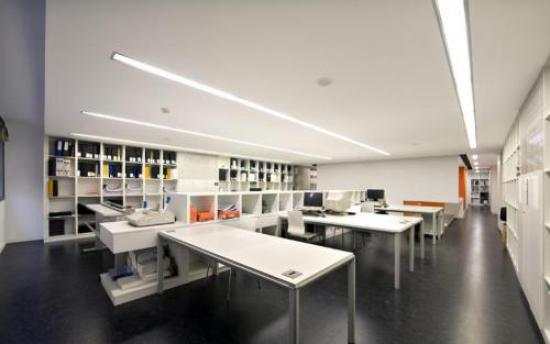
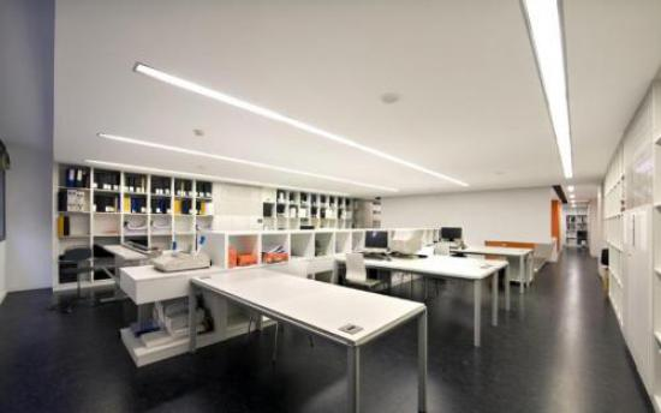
+ office chair (79, 276)
